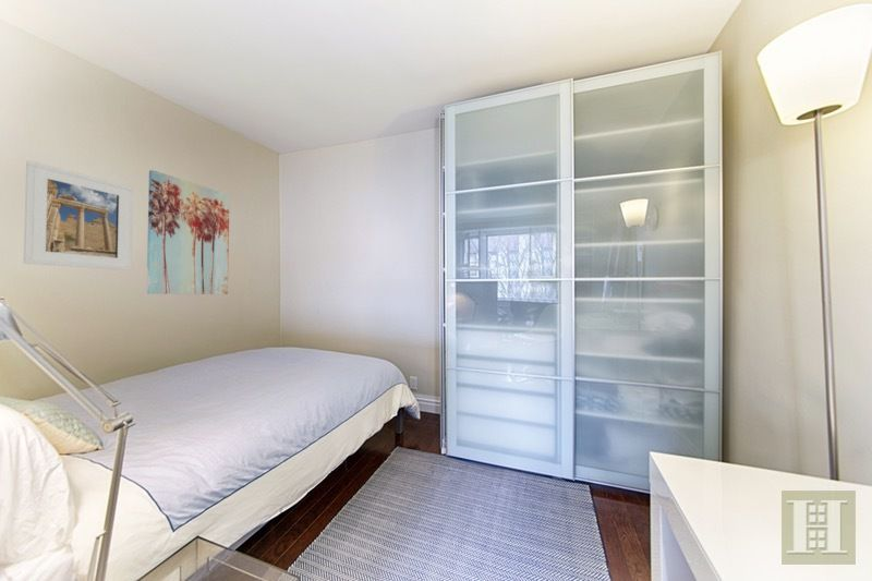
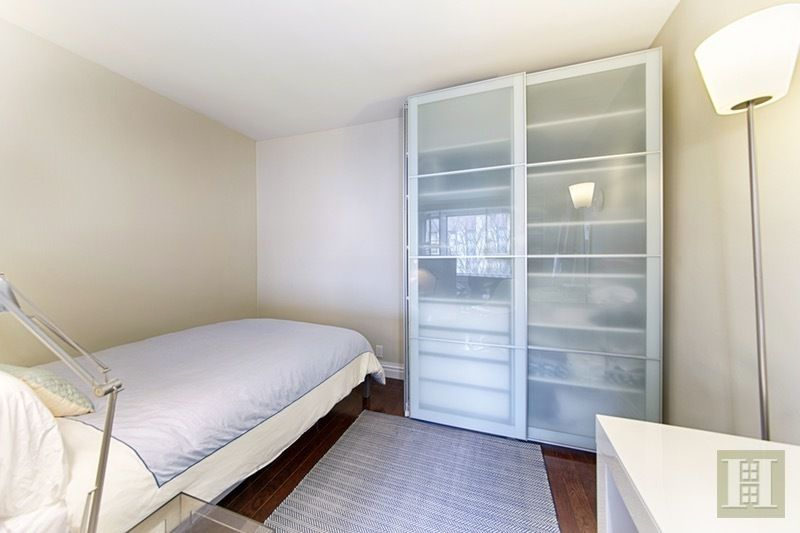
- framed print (84, 221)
- wall art (192, 239)
